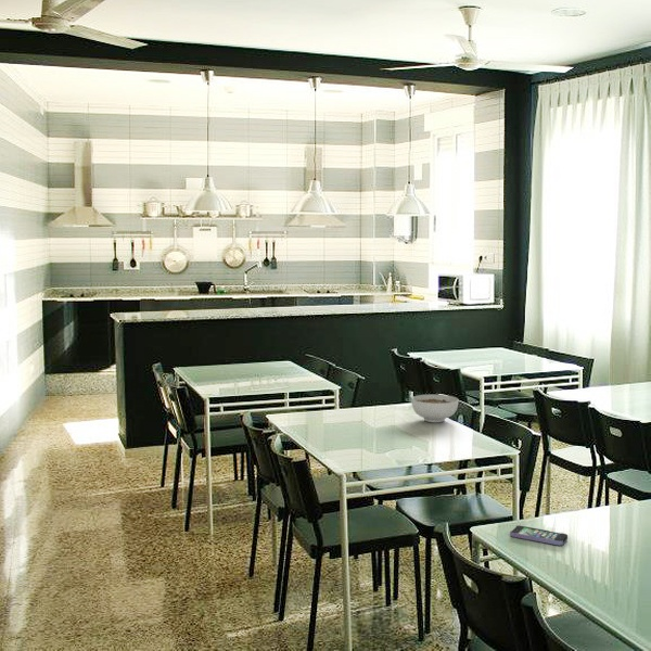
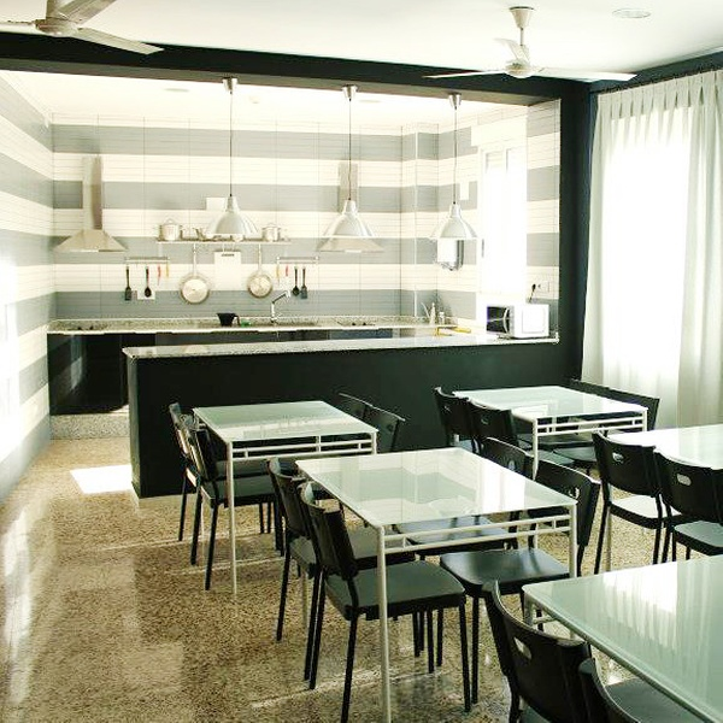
- bowl (434, 409)
- smartphone (538, 535)
